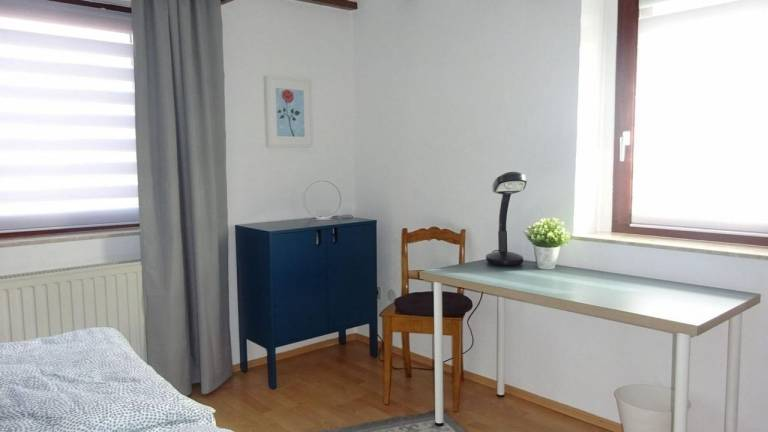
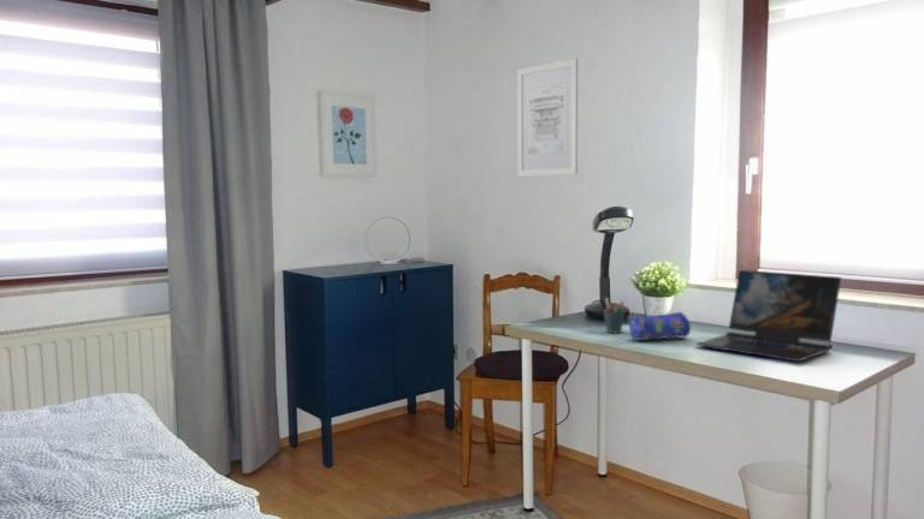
+ wall art (546, 120)
+ pen holder (614, 315)
+ pencil case (659, 326)
+ laptop (768, 312)
